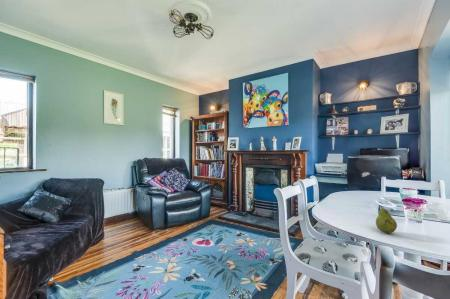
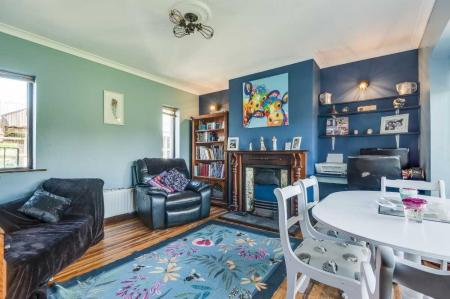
- fruit (386, 219)
